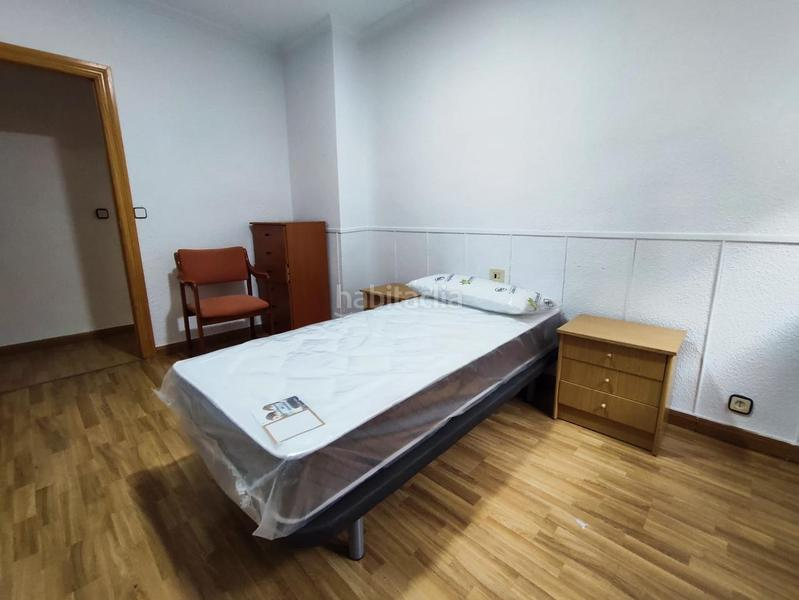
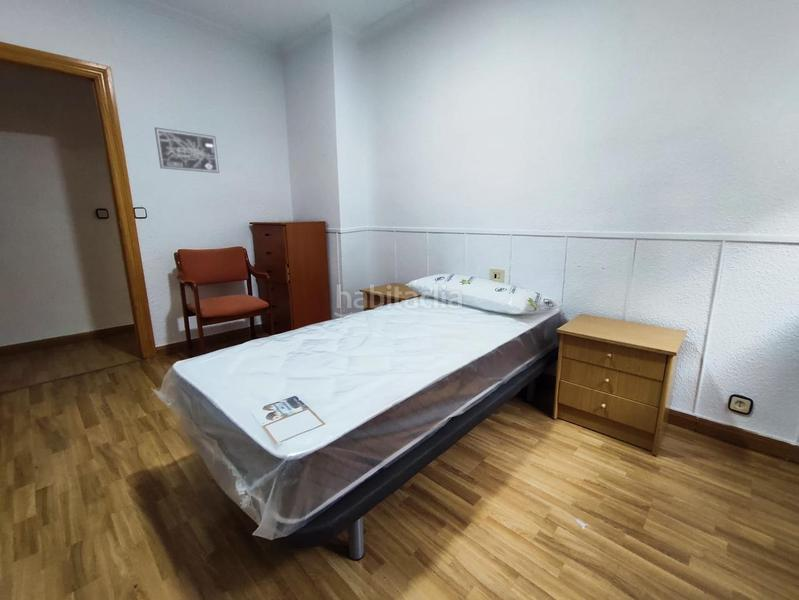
+ wall art (188, 151)
